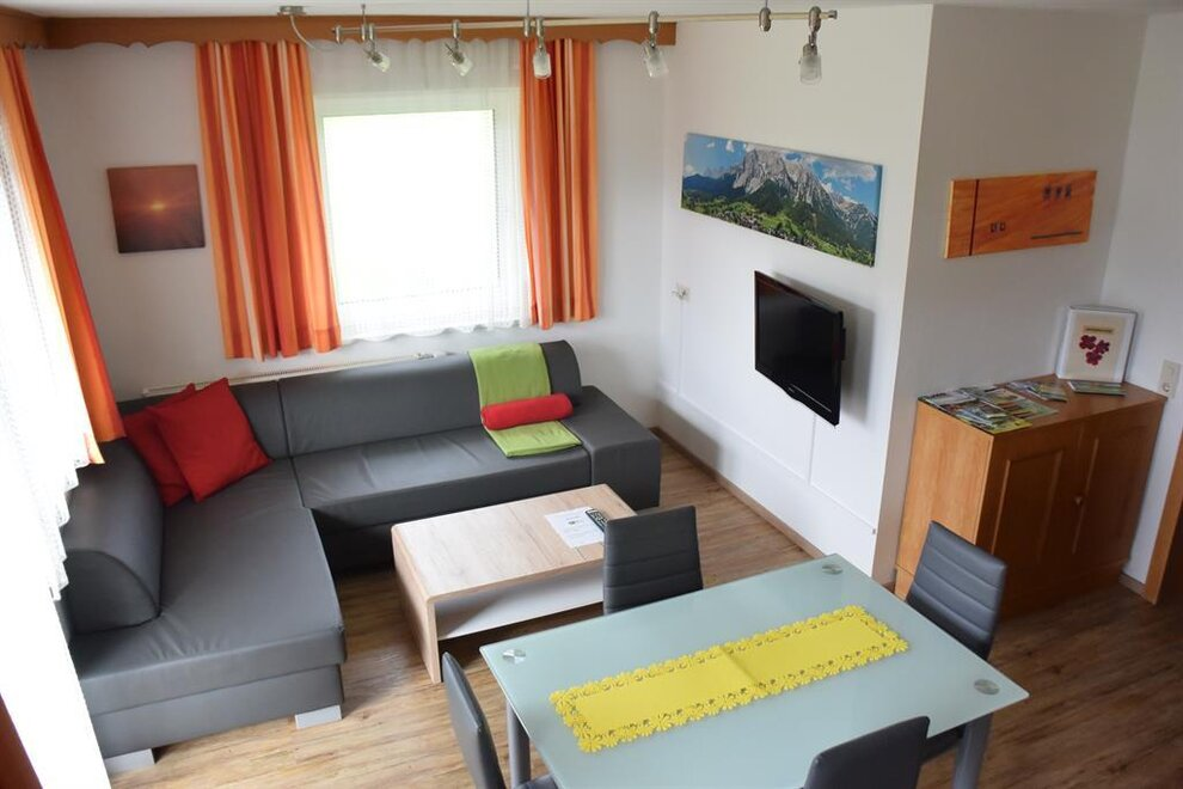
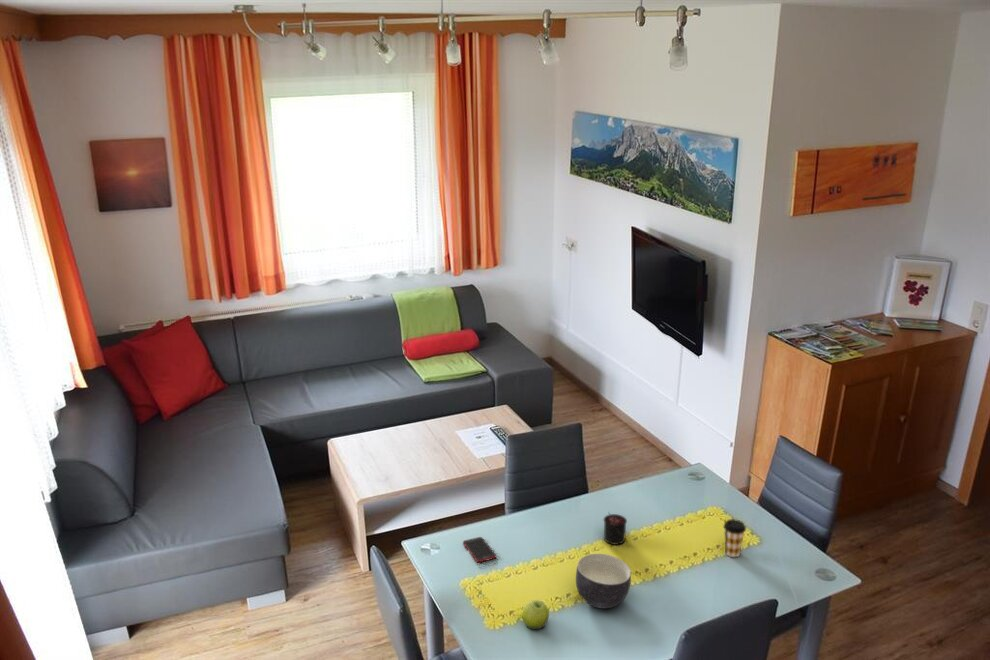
+ candle (615, 524)
+ coffee cup (733, 538)
+ fruit (535, 613)
+ cell phone (479, 549)
+ bowl (603, 583)
